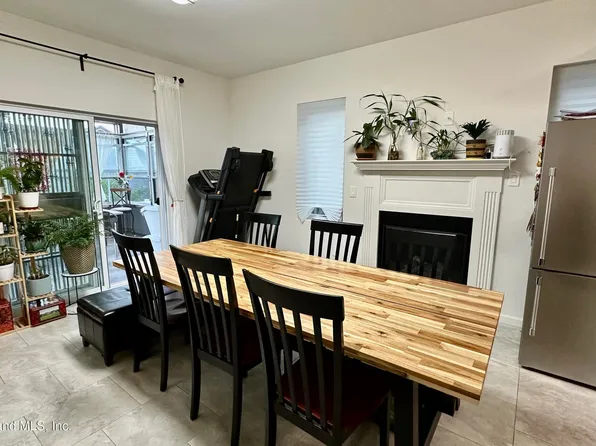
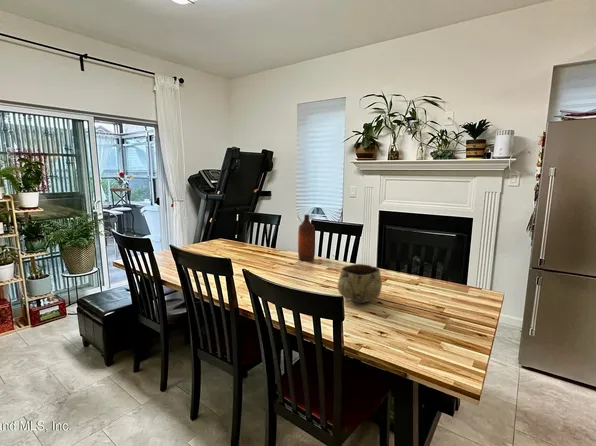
+ decorative bowl (359, 284)
+ bottle (306, 237)
